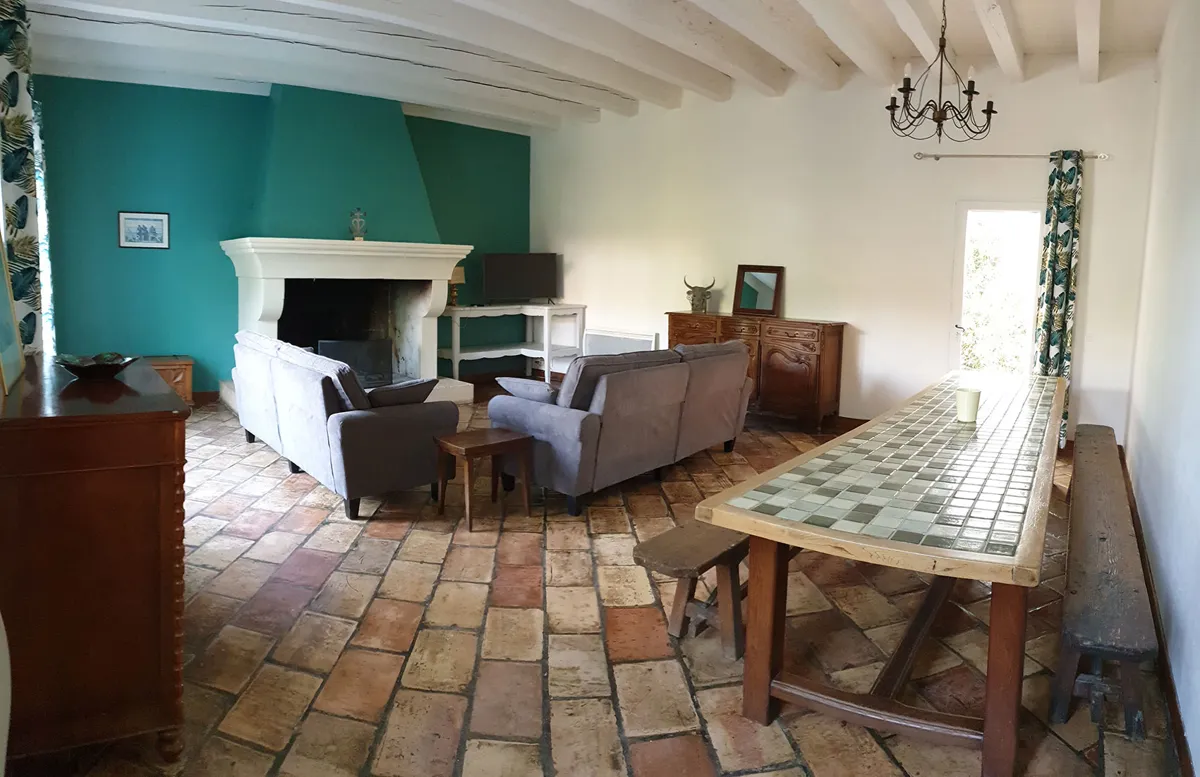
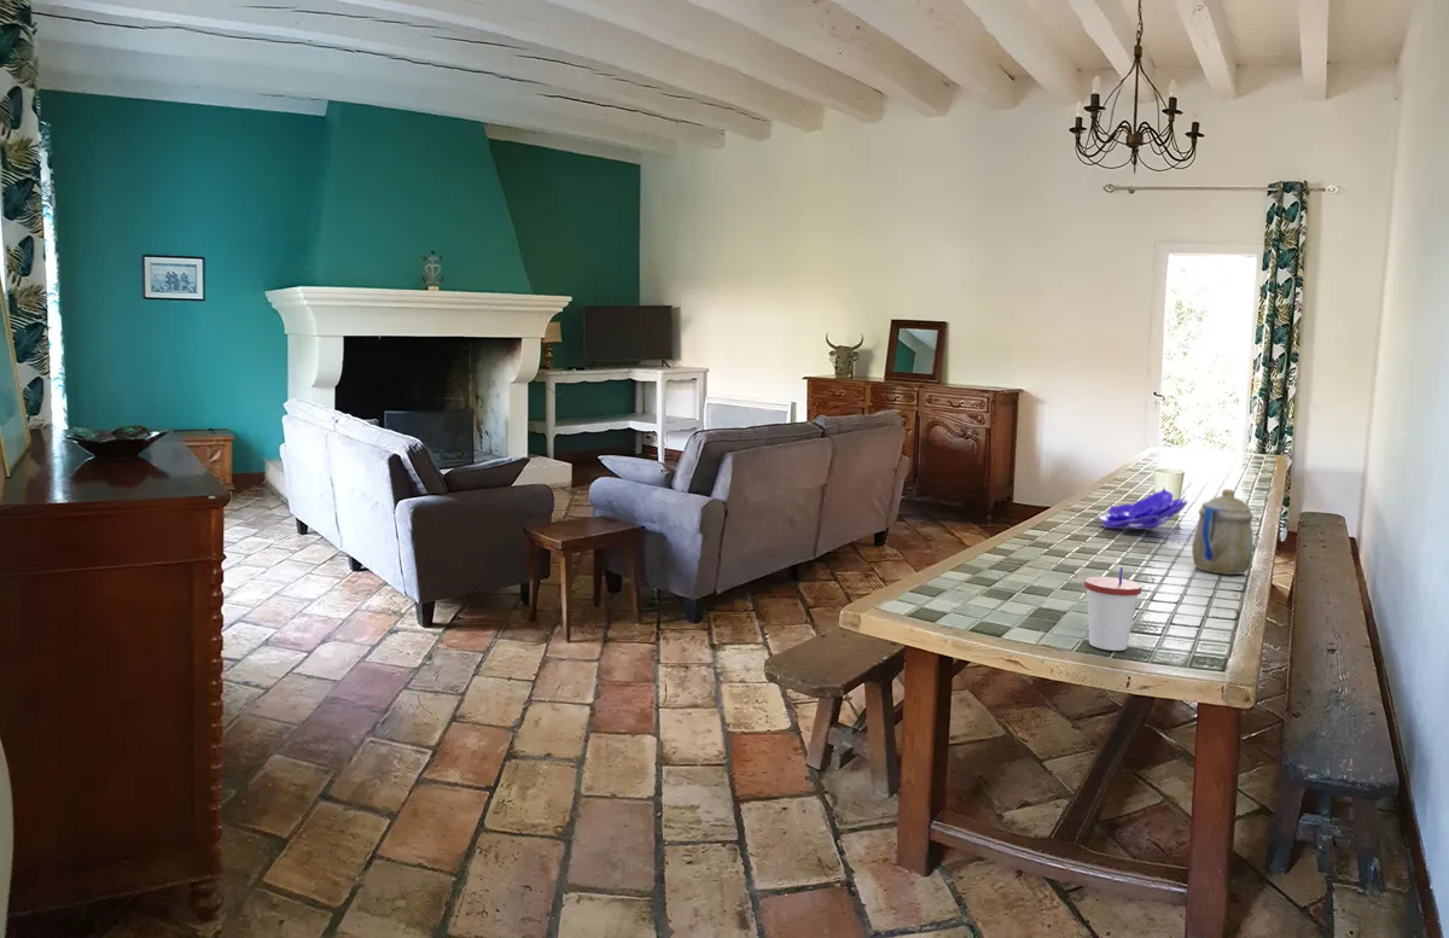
+ decorative bowl (1140, 507)
+ teapot (1223, 530)
+ cup (1111, 606)
